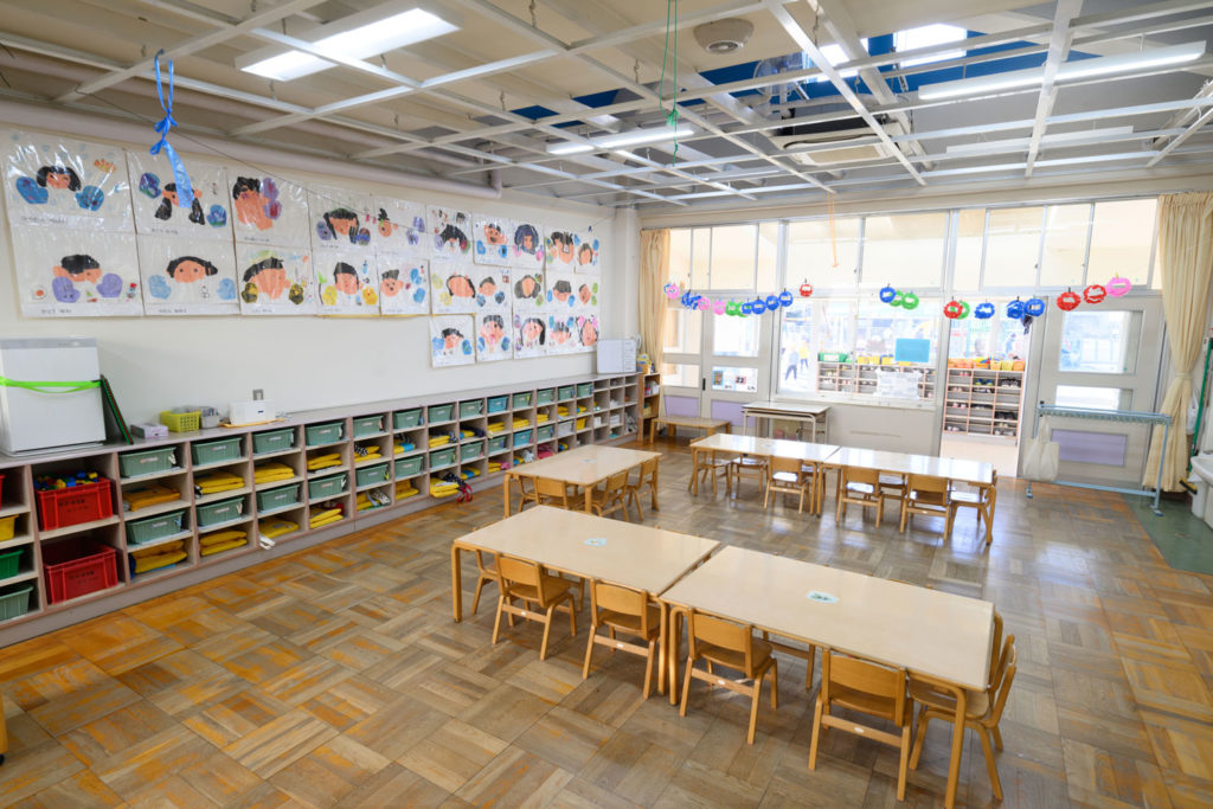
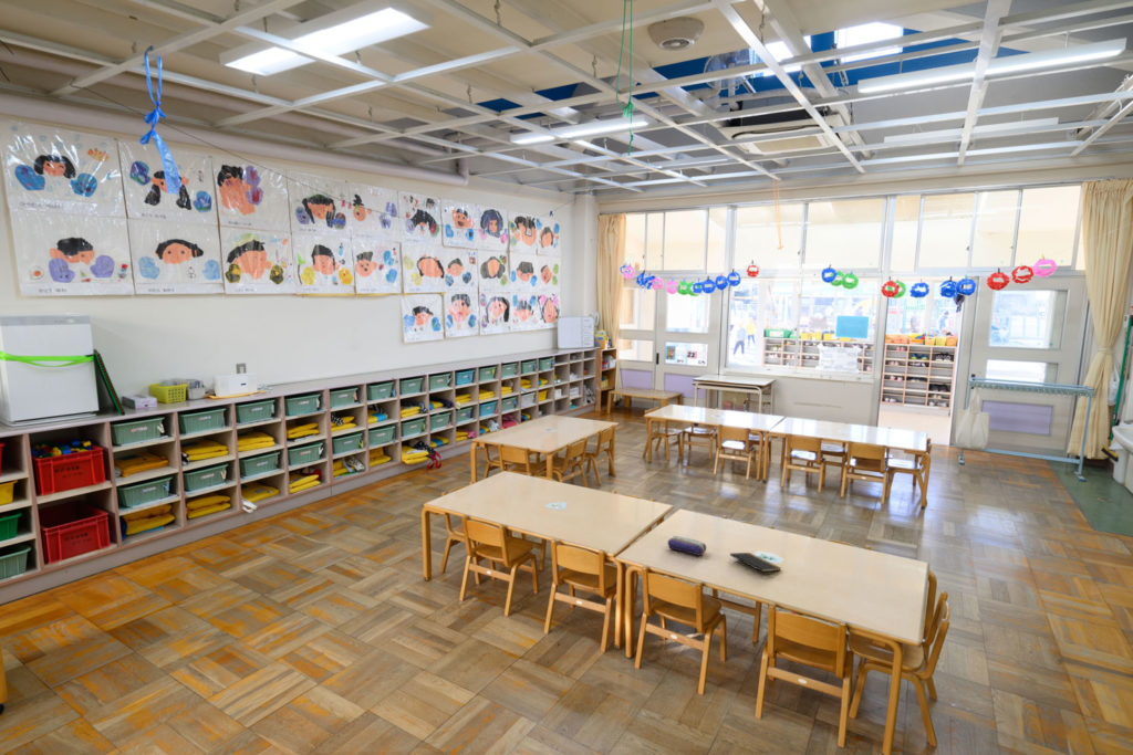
+ notepad (755, 562)
+ pencil case (686, 545)
